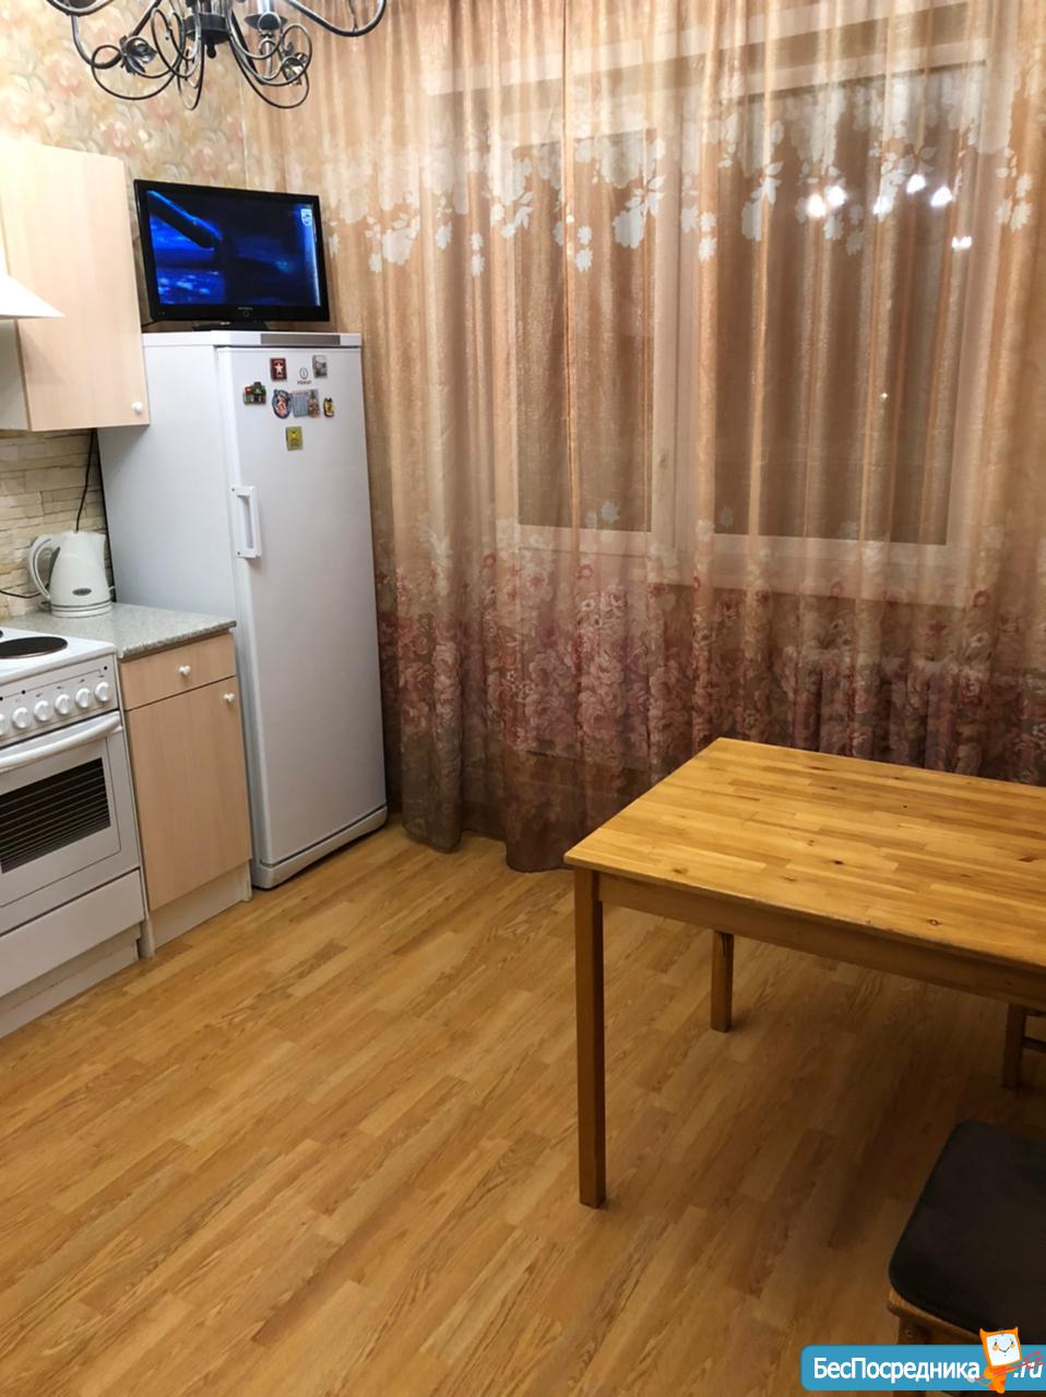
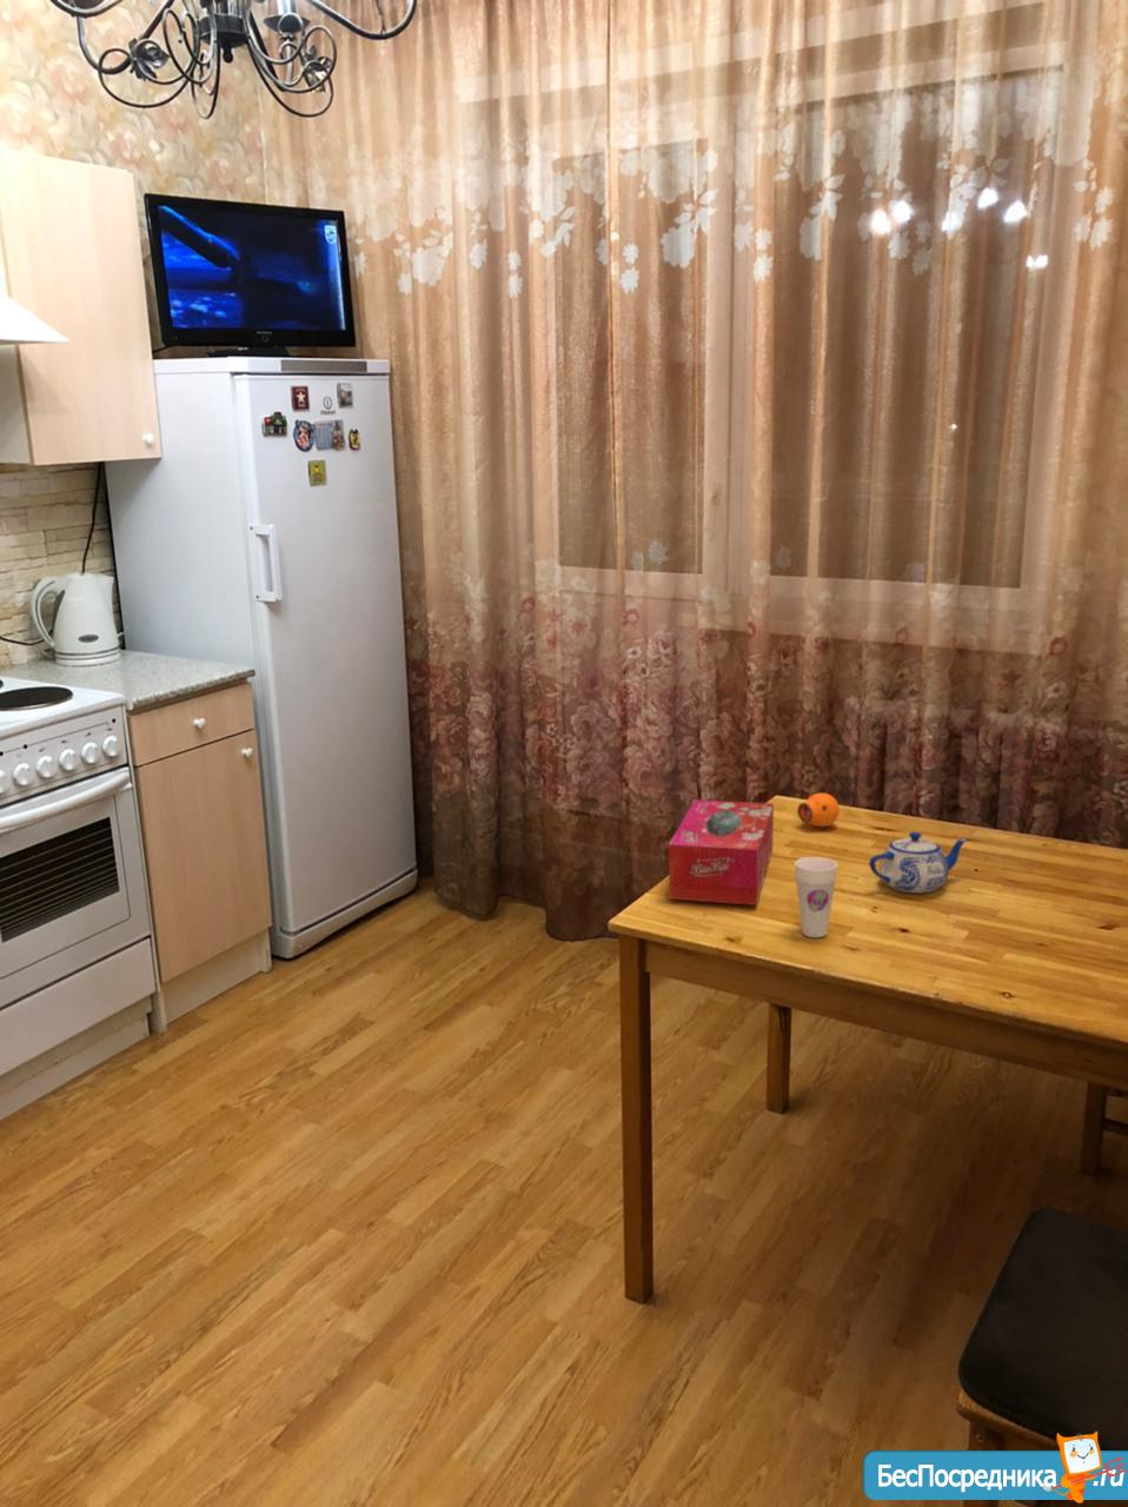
+ cup (815, 898)
+ tissue box (723, 848)
+ orange (819, 810)
+ teapot (918, 858)
